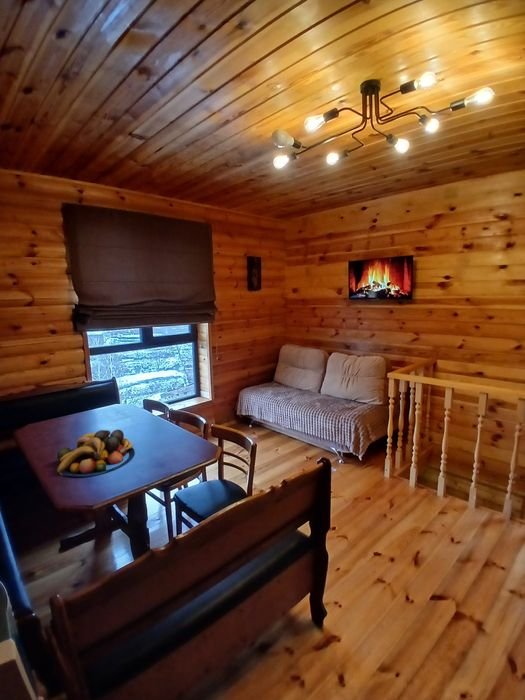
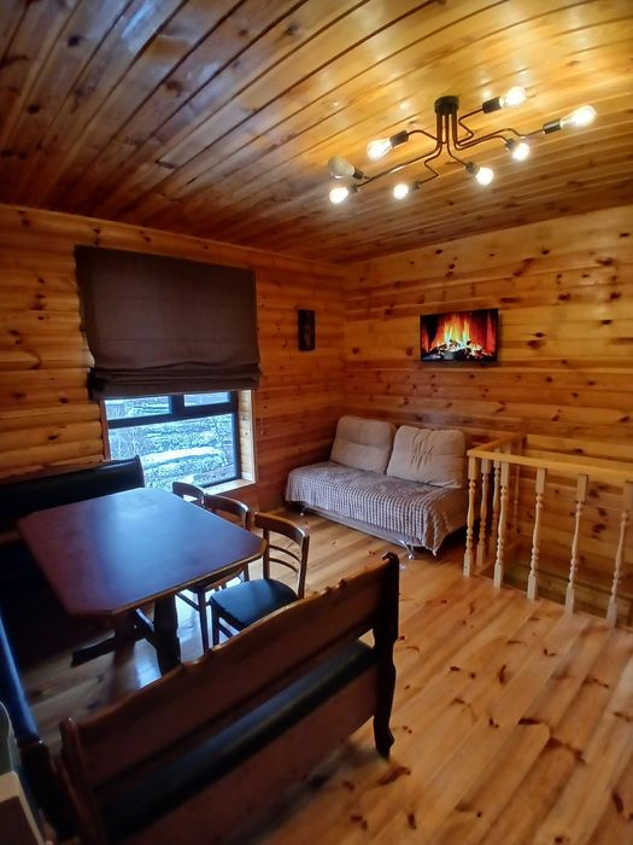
- fruit bowl (96, 447)
